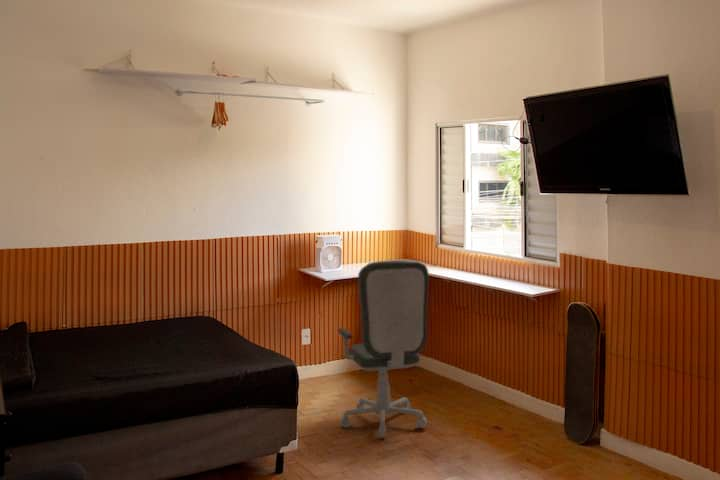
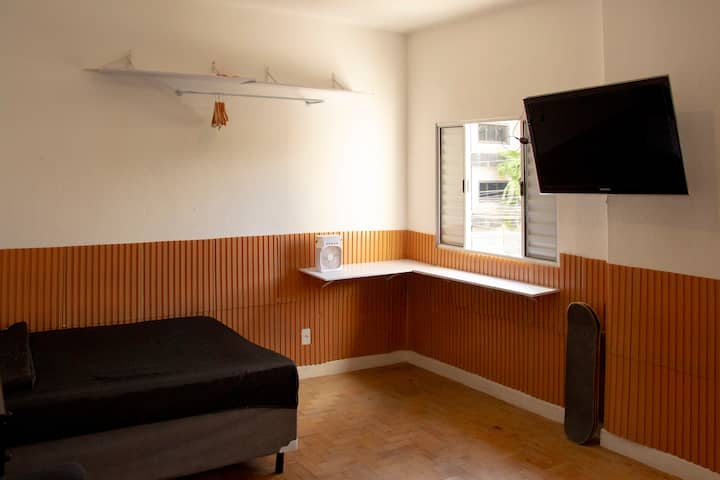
- office chair (382, 341)
